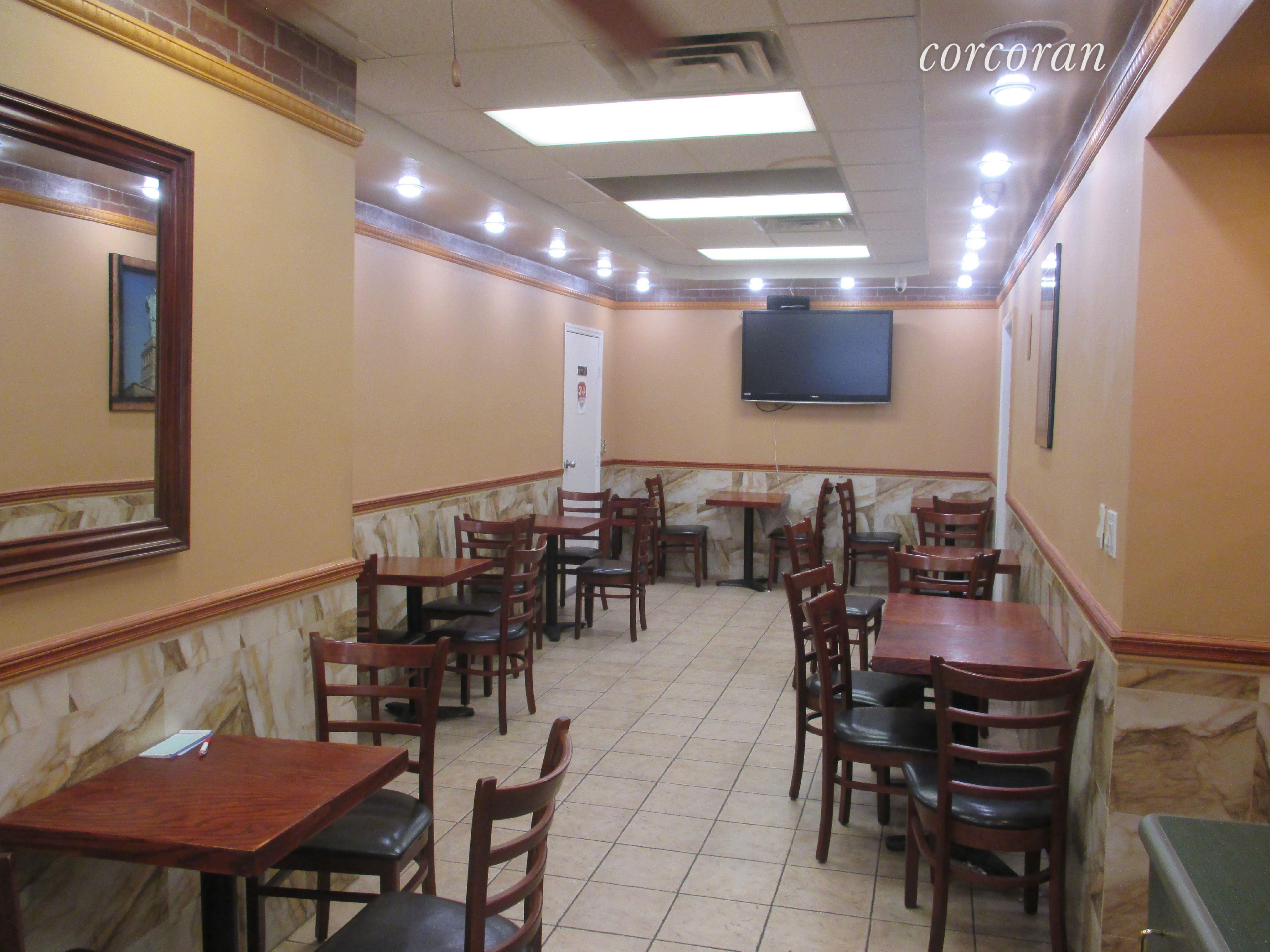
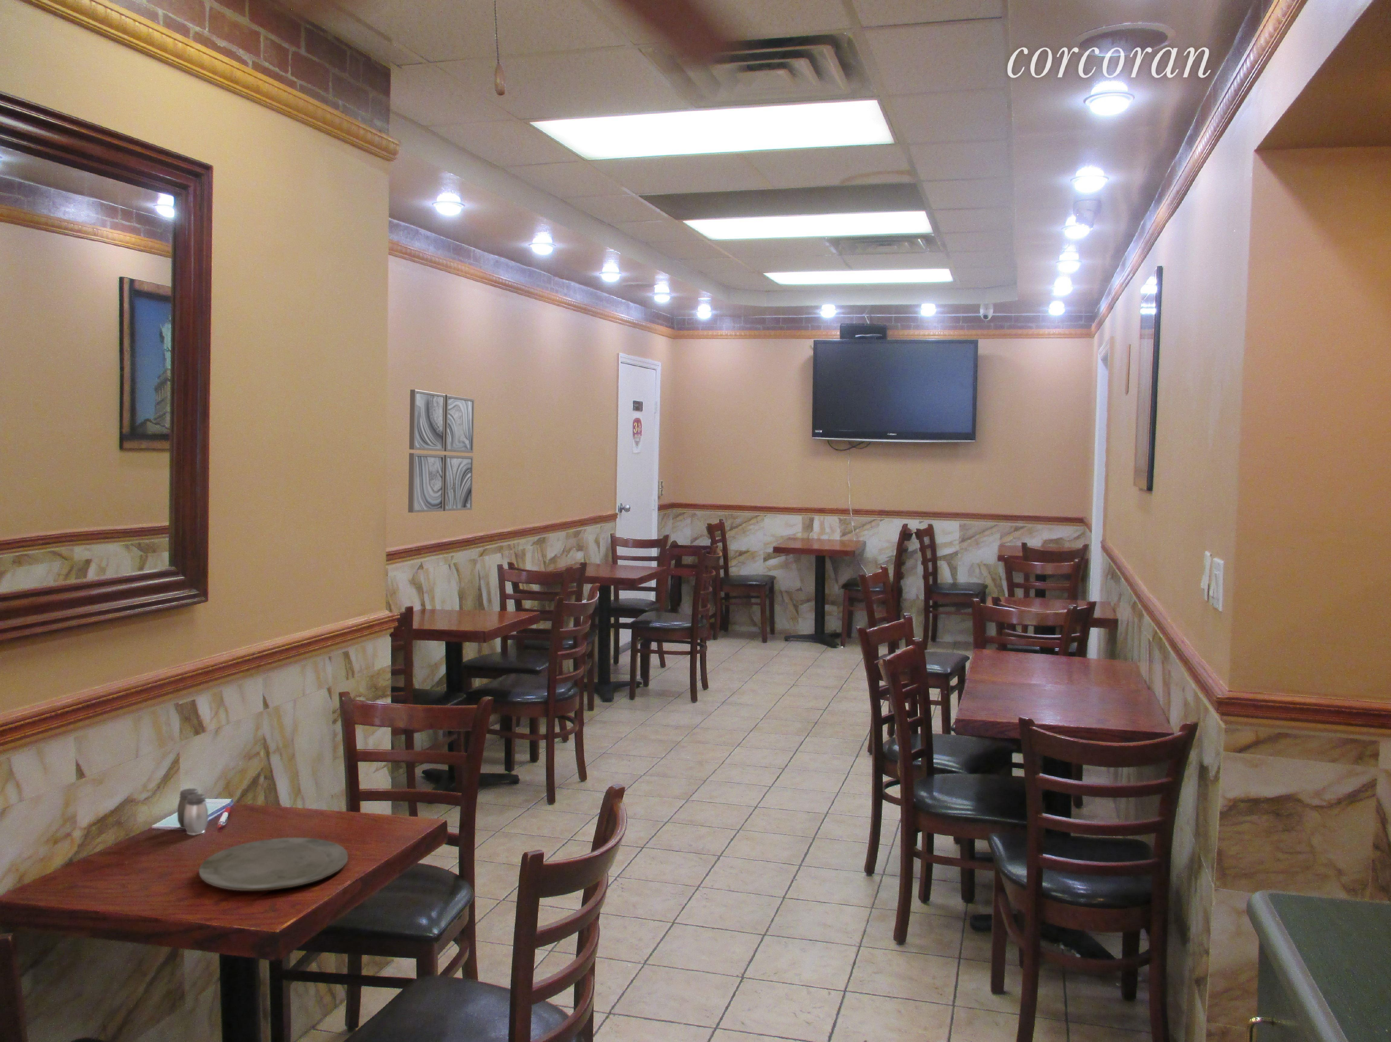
+ salt and pepper shaker (192, 811)
+ wall art (442, 454)
+ plate (275, 865)
